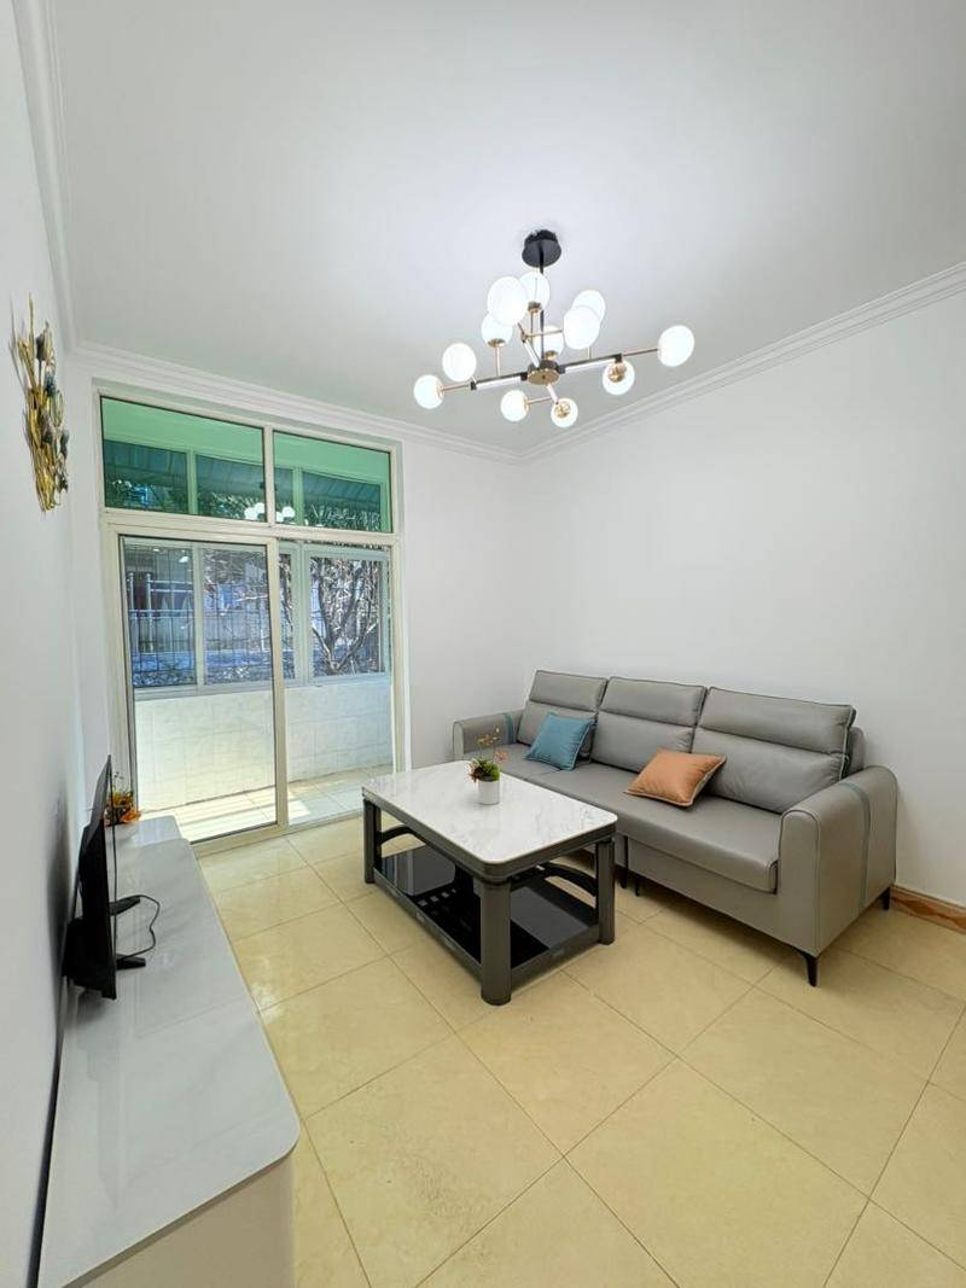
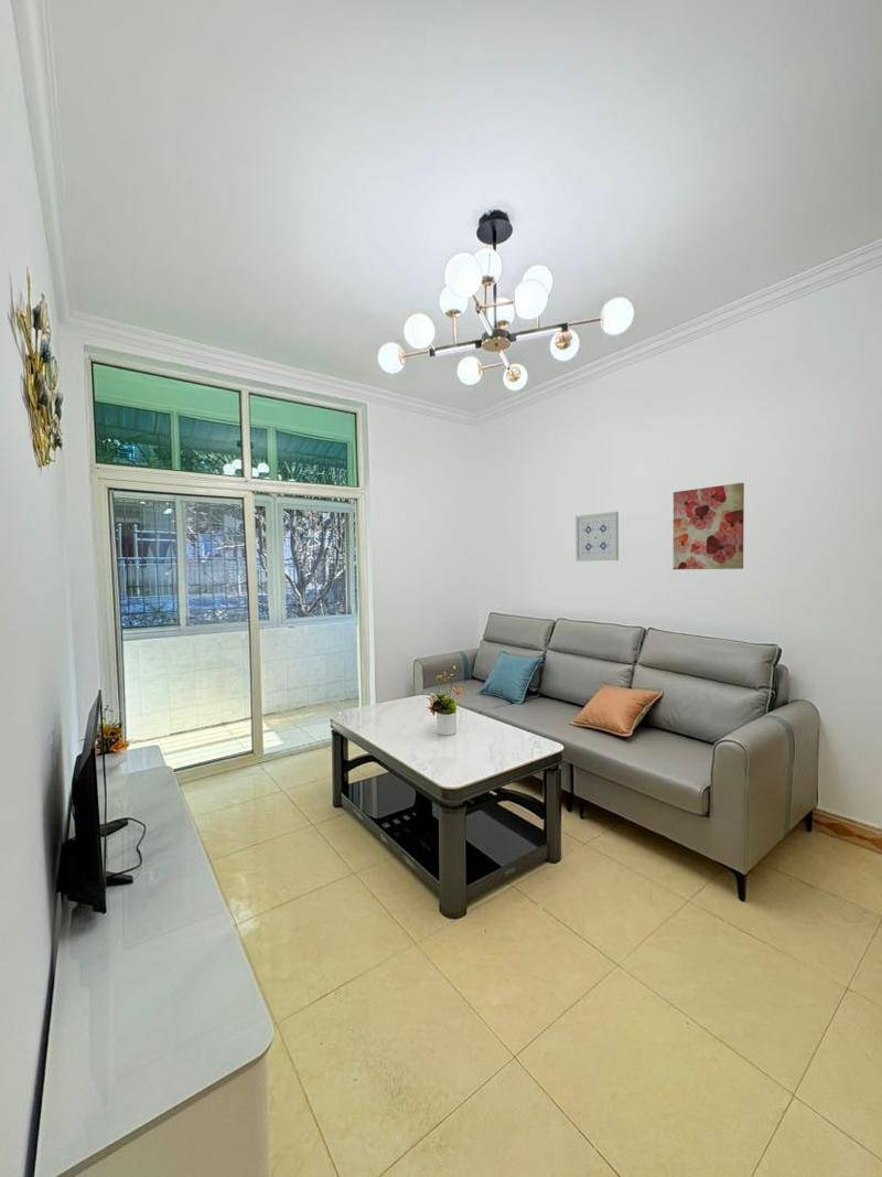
+ wall art (595, 537)
+ wall art (706, 528)
